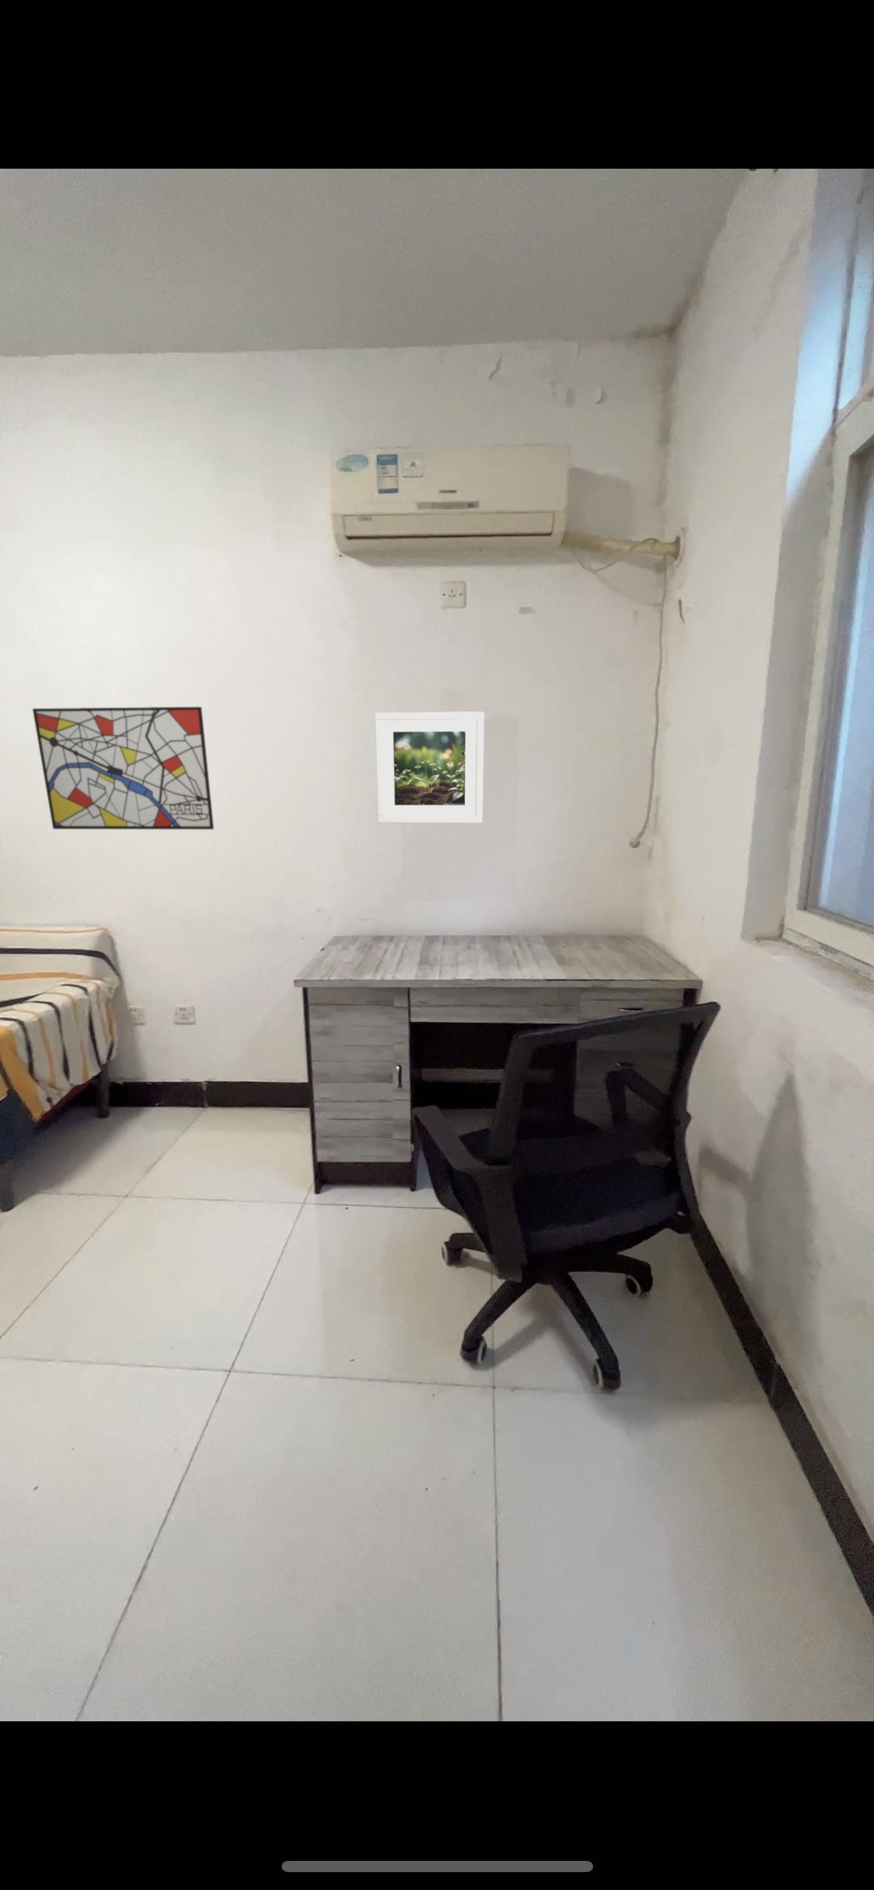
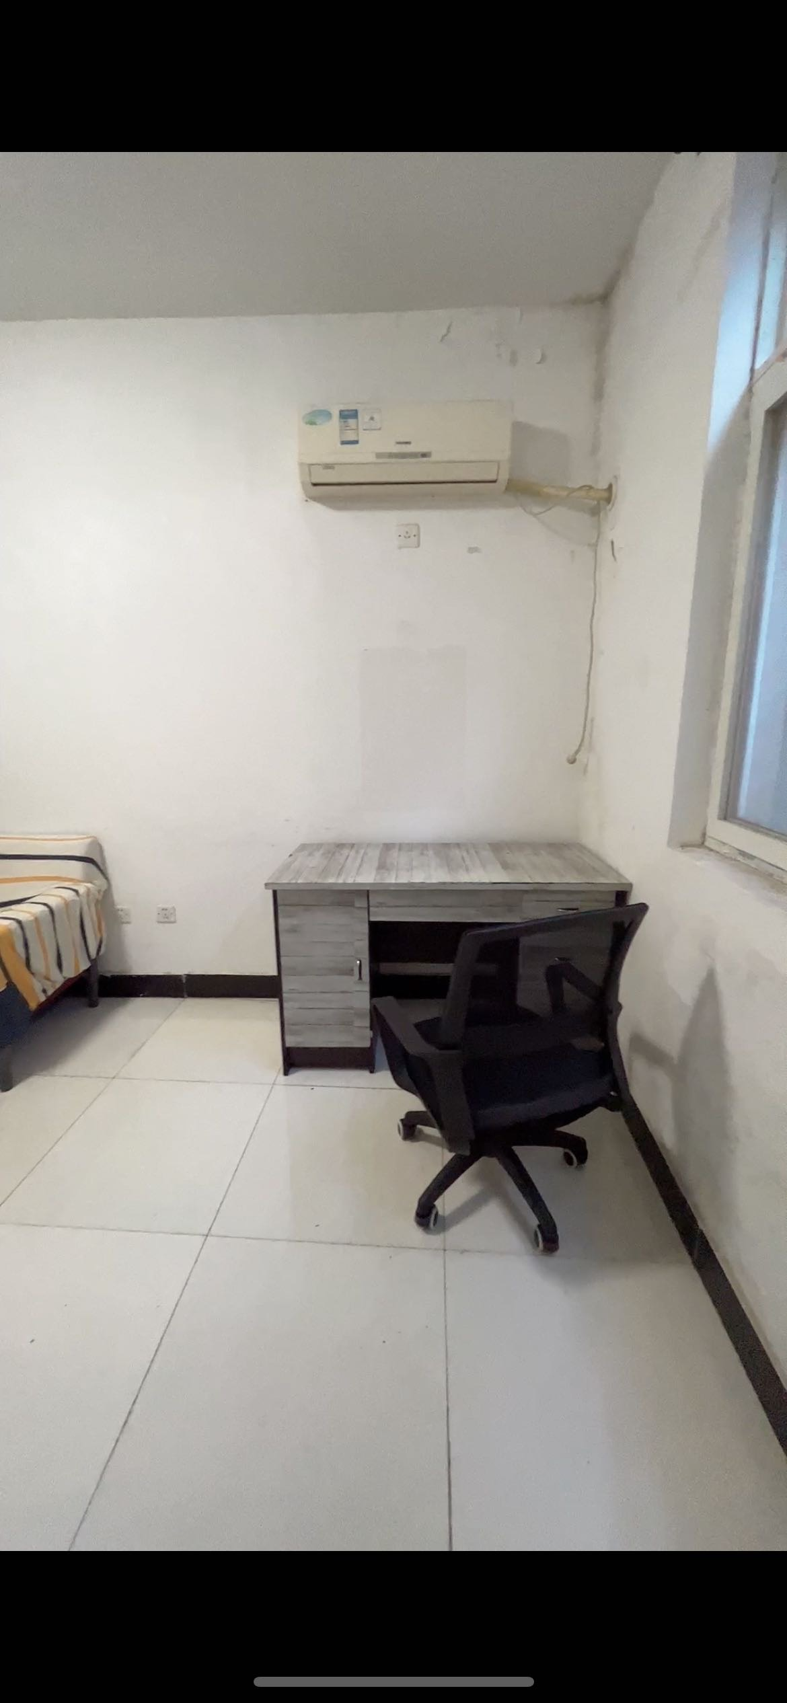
- wall art (124, 769)
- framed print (429, 769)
